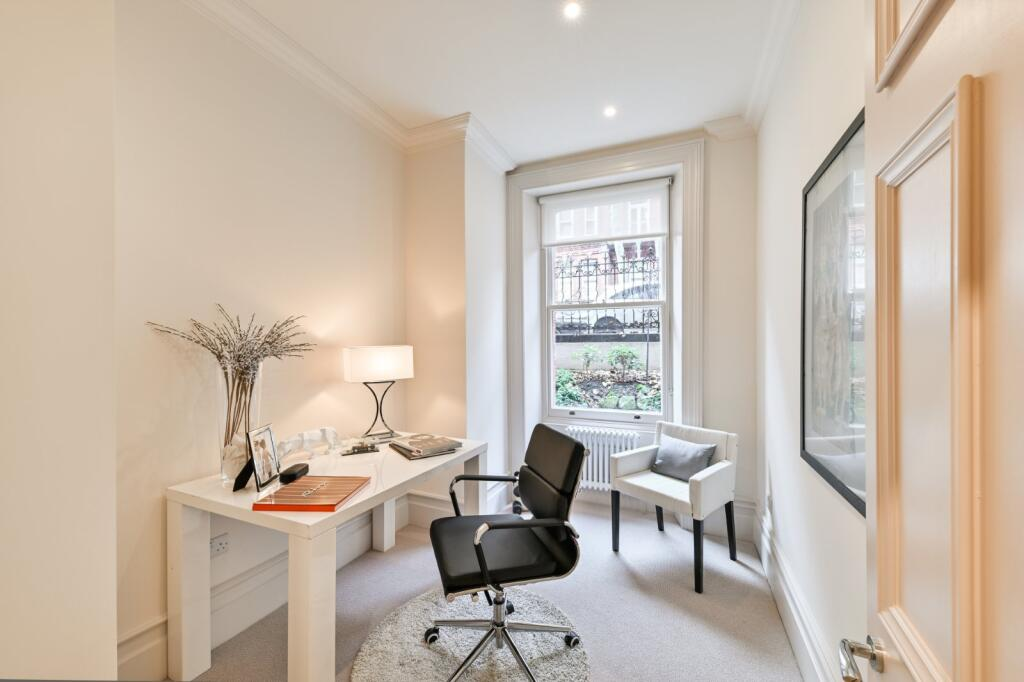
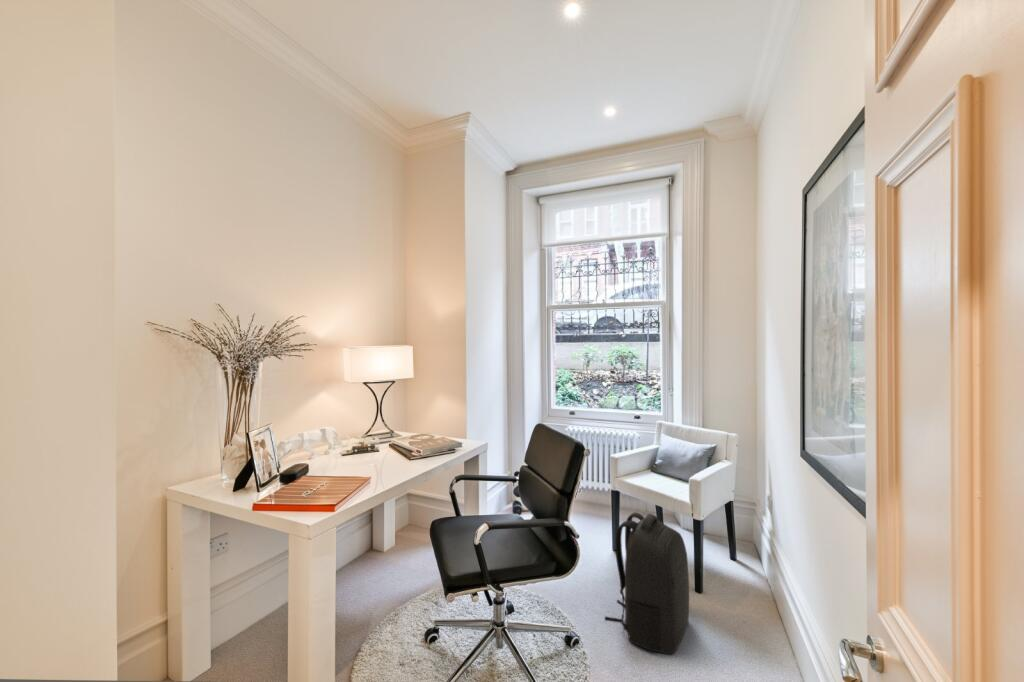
+ backpack (646, 568)
